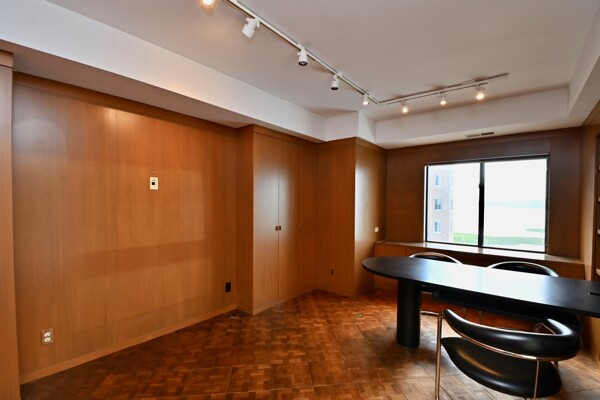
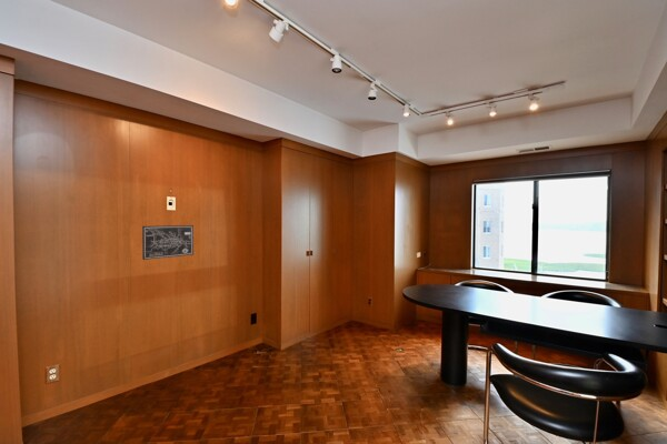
+ wall art (169, 241)
